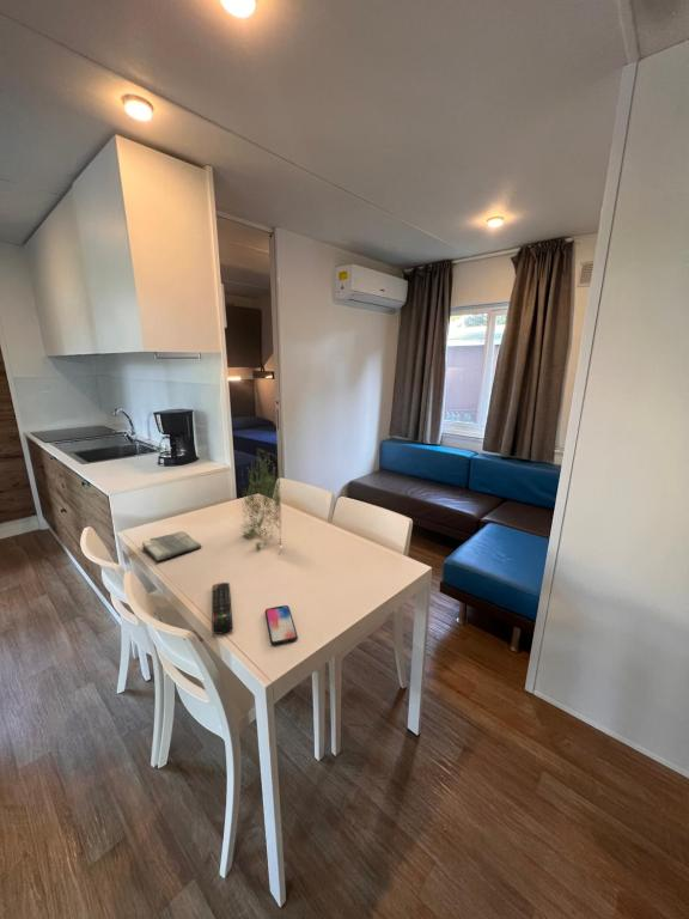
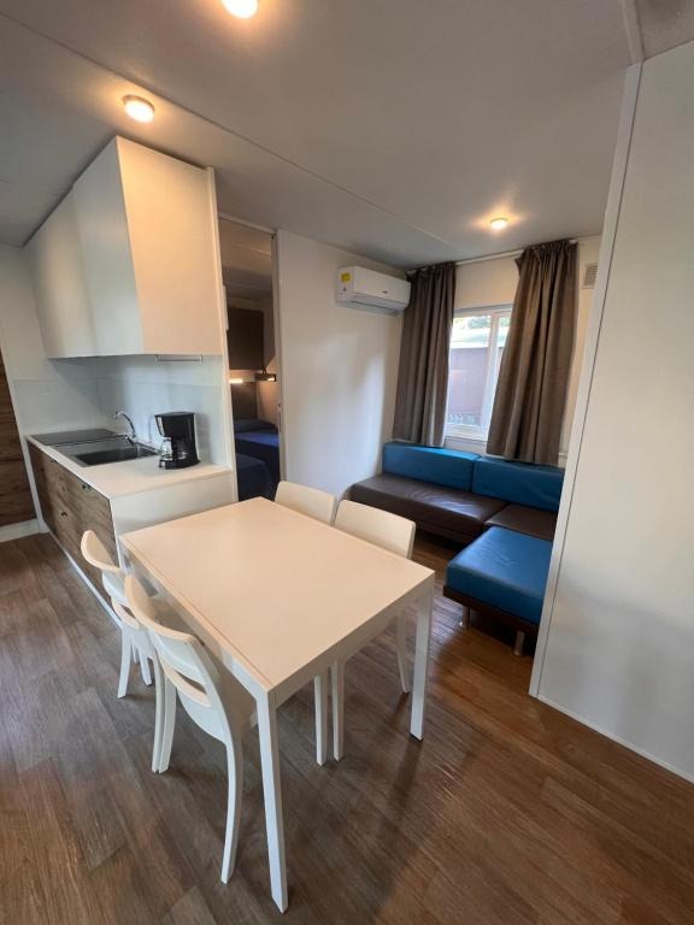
- plant (252, 495)
- remote control (221, 605)
- dish towel (171, 543)
- smartphone (280, 622)
